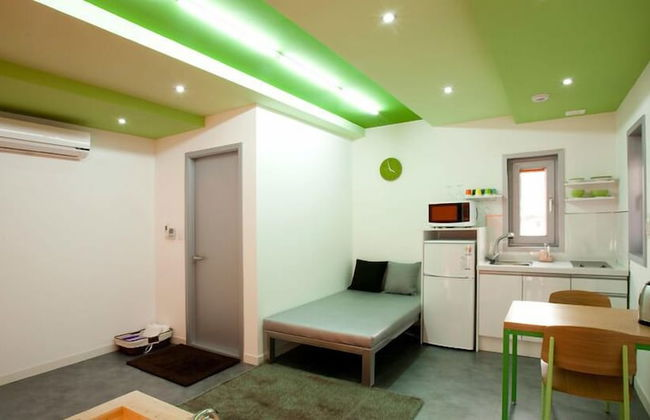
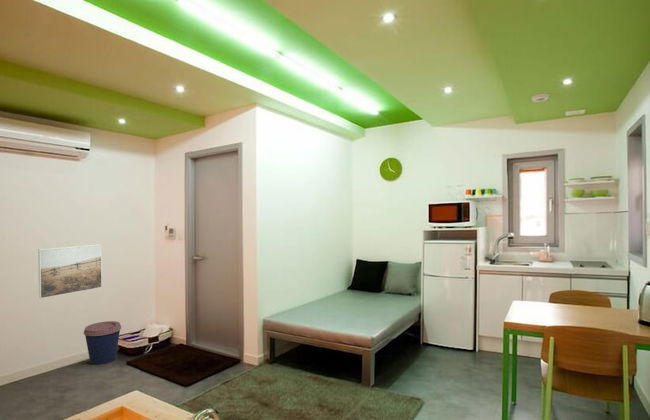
+ coffee cup (103, 343)
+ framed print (72, 269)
